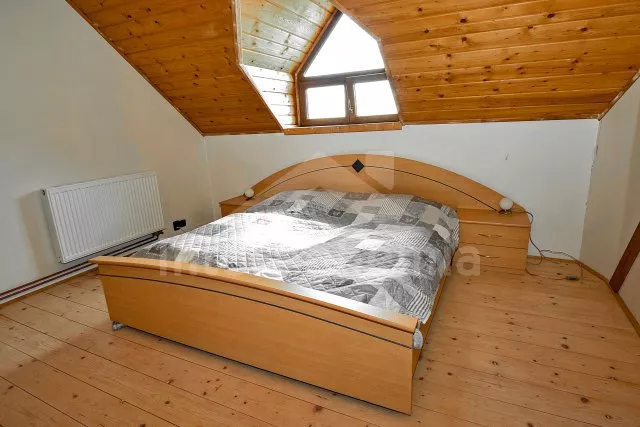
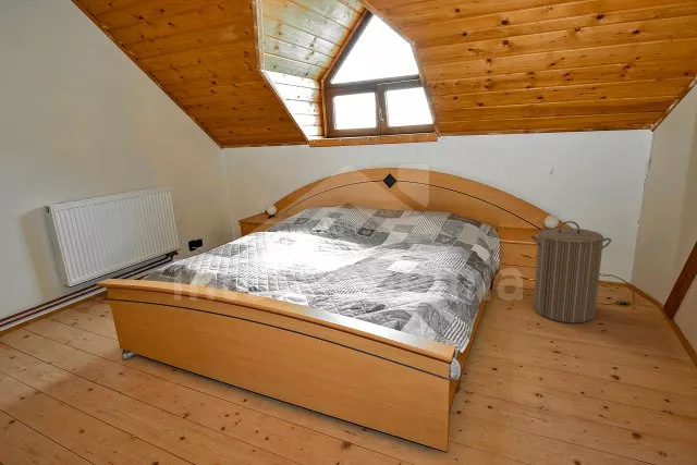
+ laundry hamper (566, 267)
